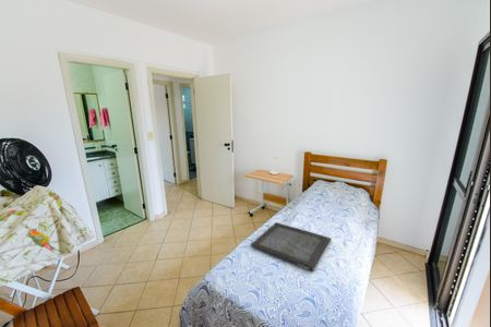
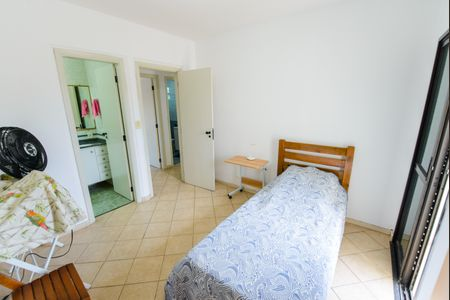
- serving tray (291, 242)
